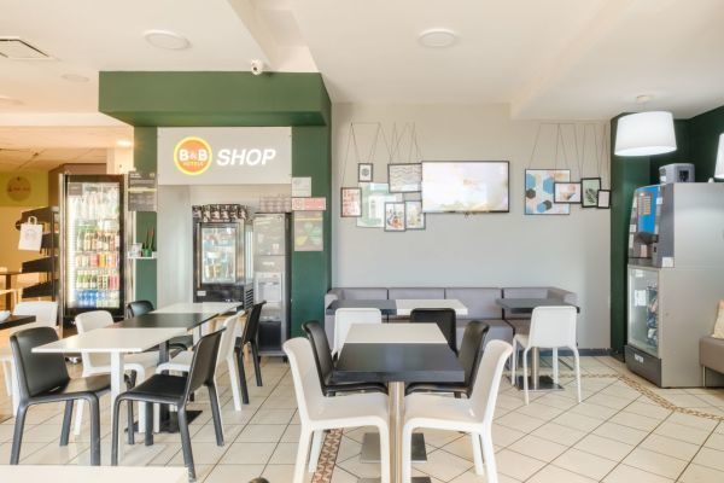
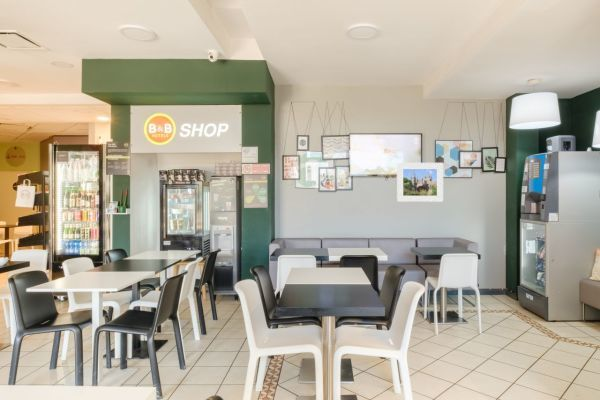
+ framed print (419, 182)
